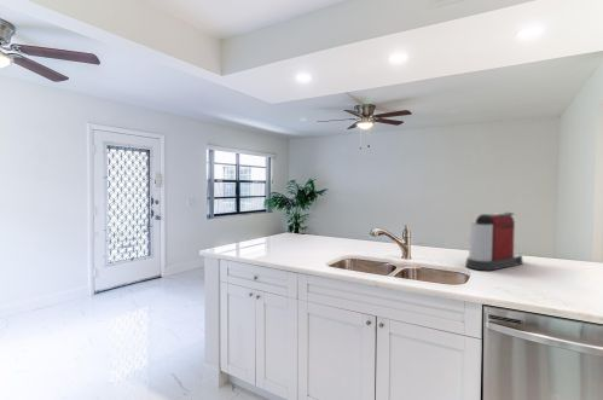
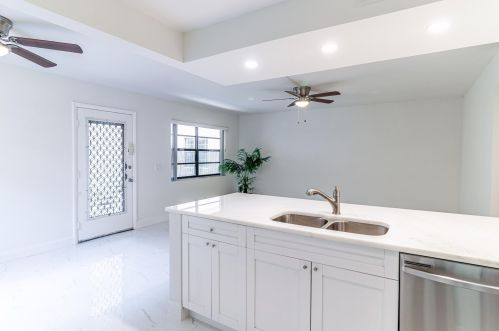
- coffee maker (495, 238)
